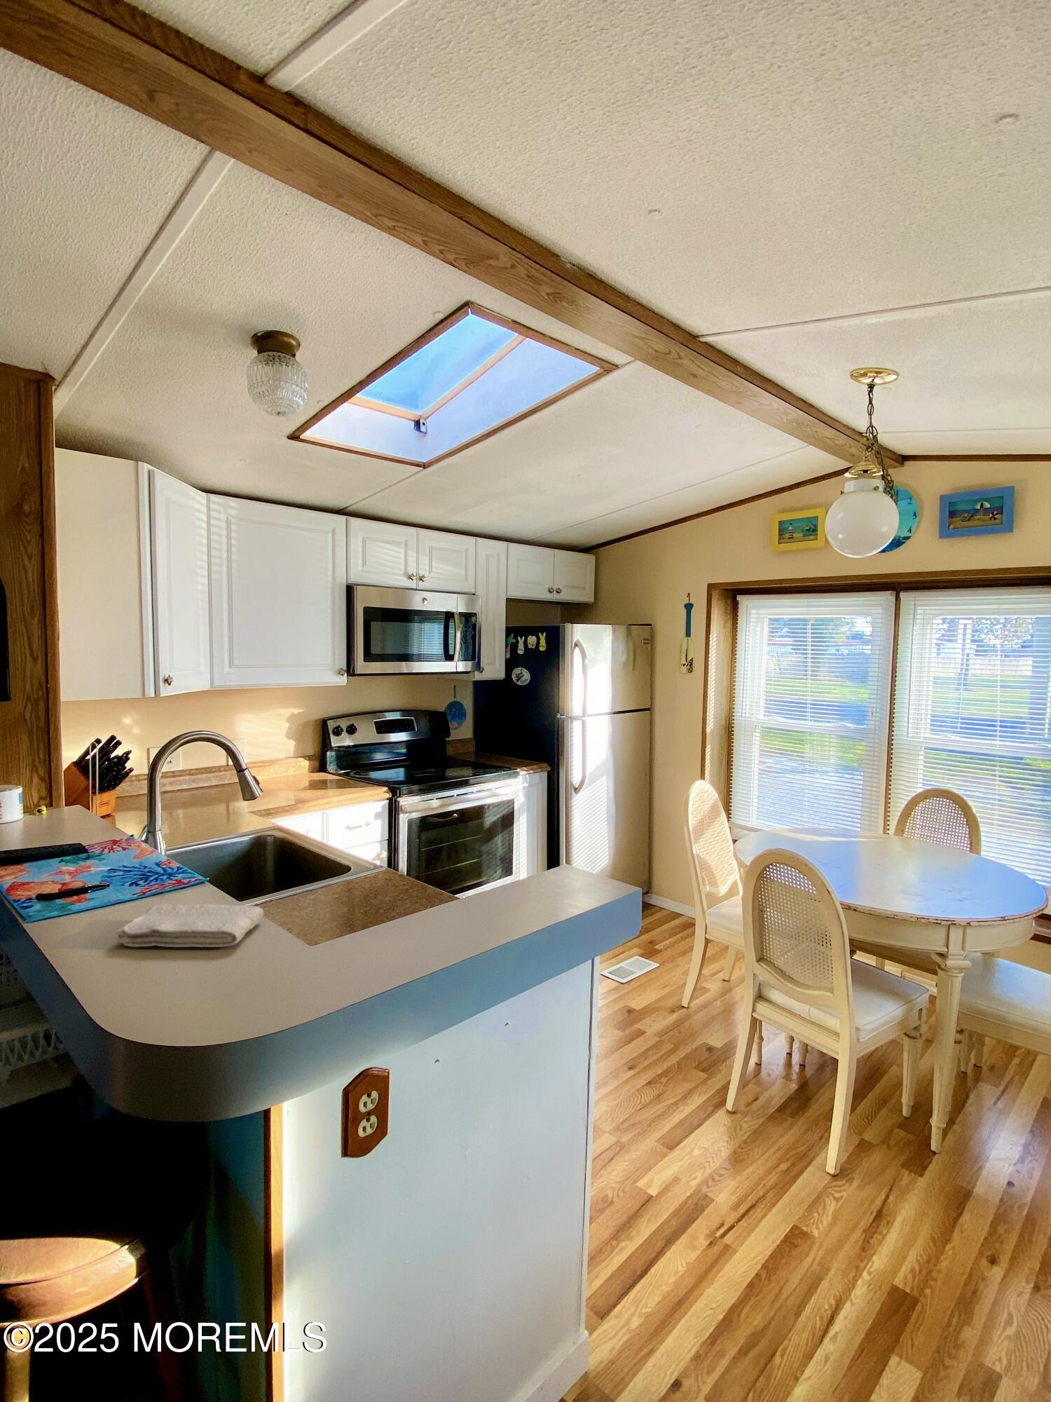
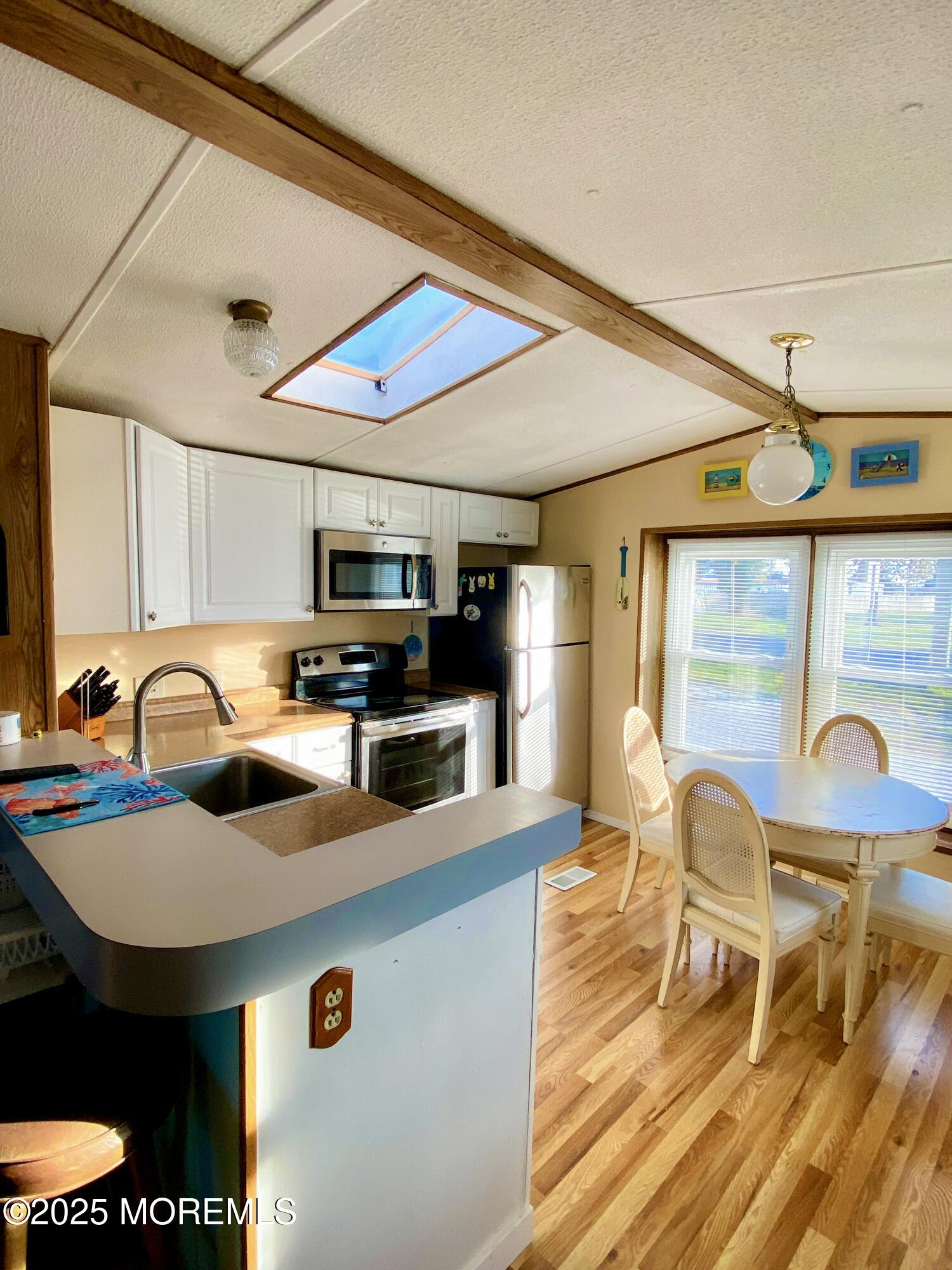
- washcloth (193, 923)
